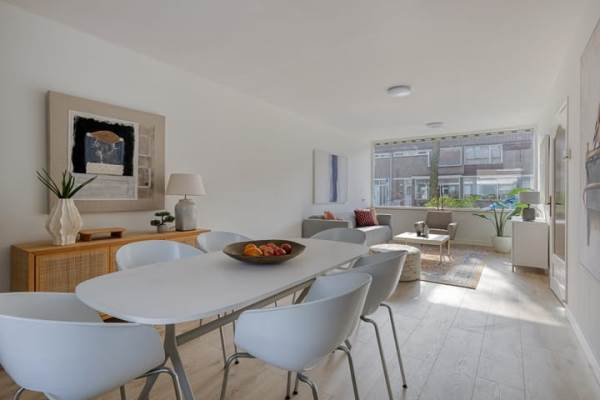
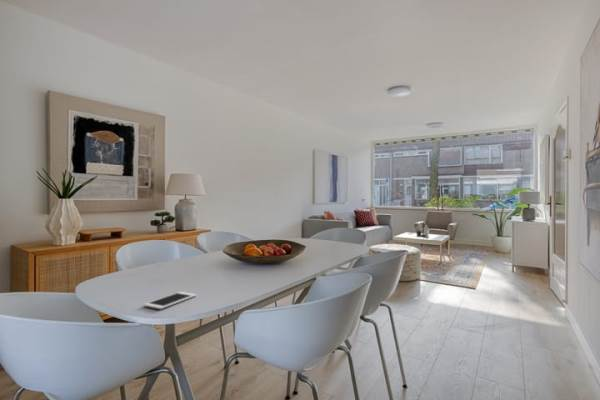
+ cell phone (171, 299)
